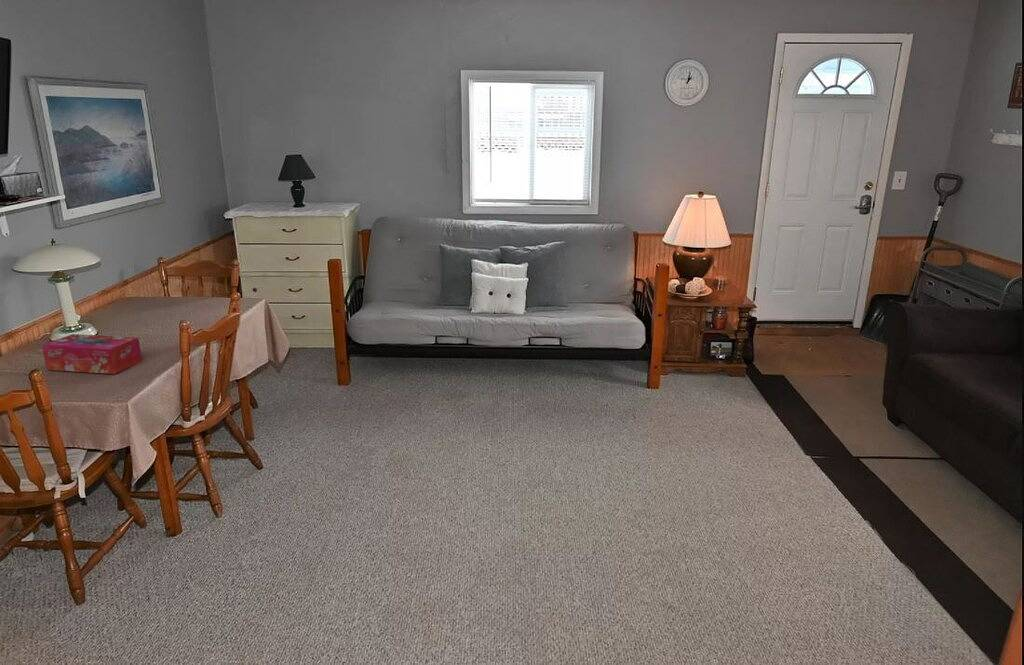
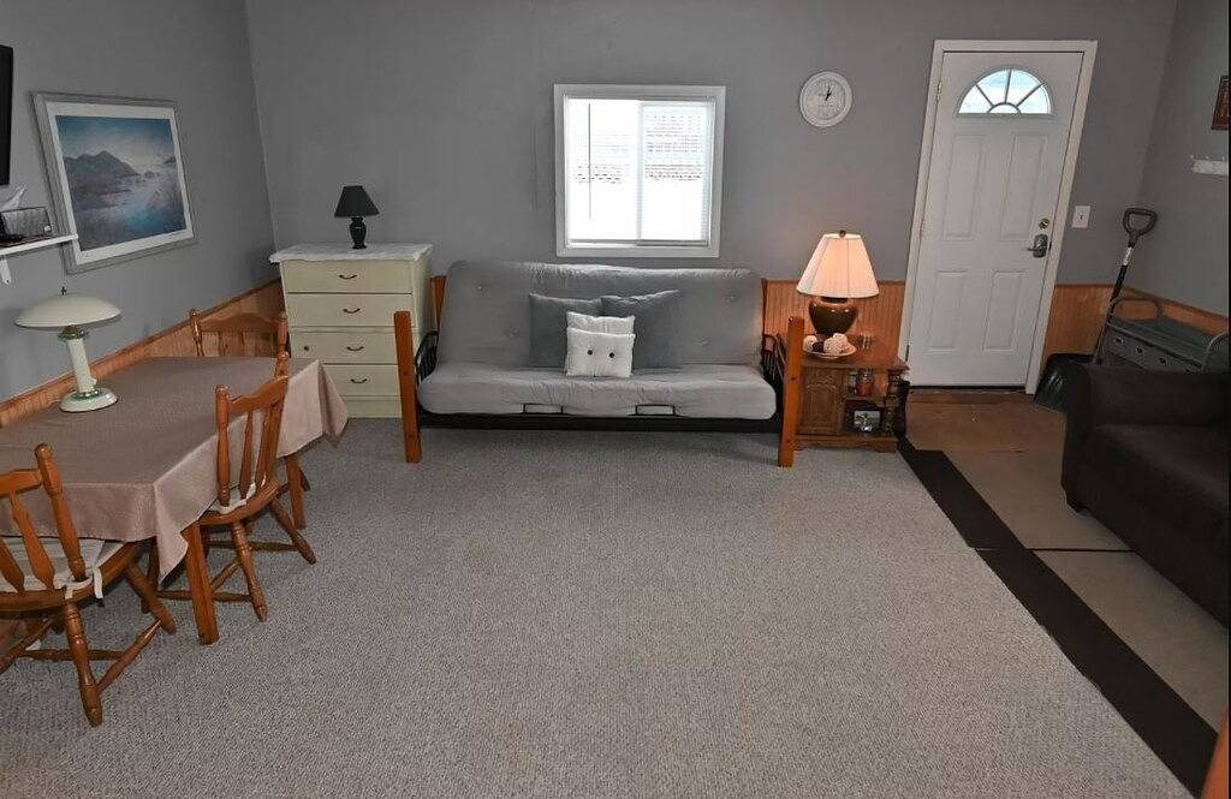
- tissue box (93, 353)
